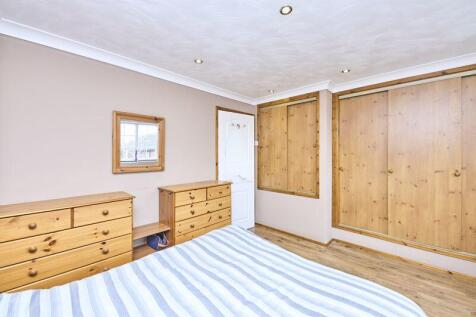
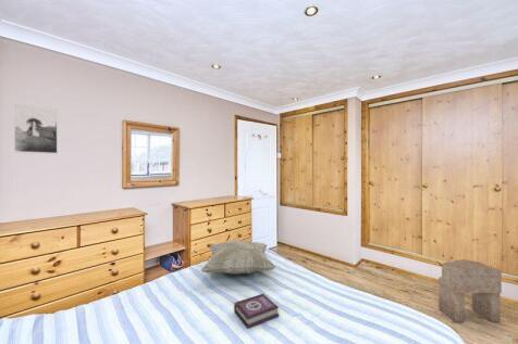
+ decorative pillow (238, 255)
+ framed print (36, 129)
+ book (256, 308)
+ stool (468, 289)
